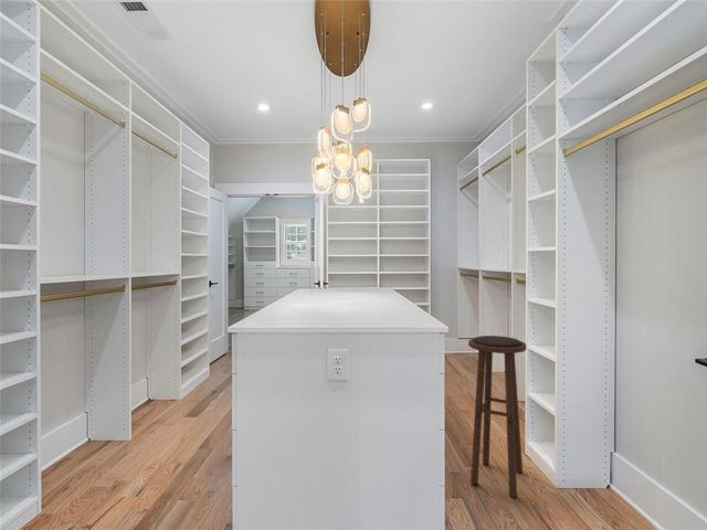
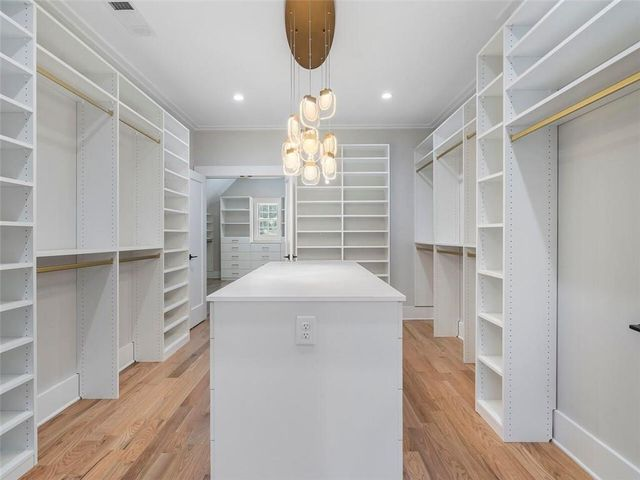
- stool (496, 411)
